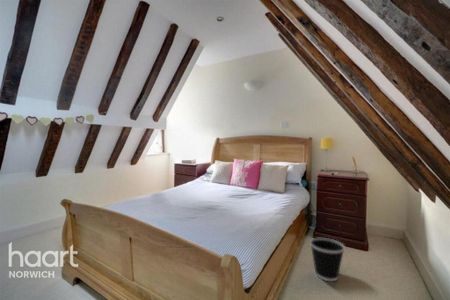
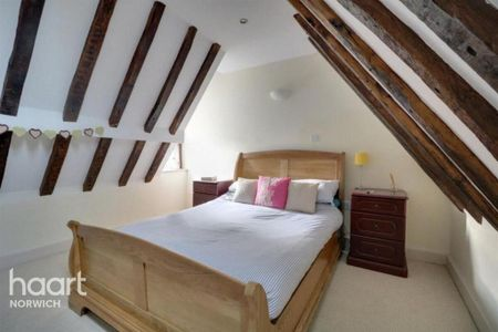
- wastebasket (326, 259)
